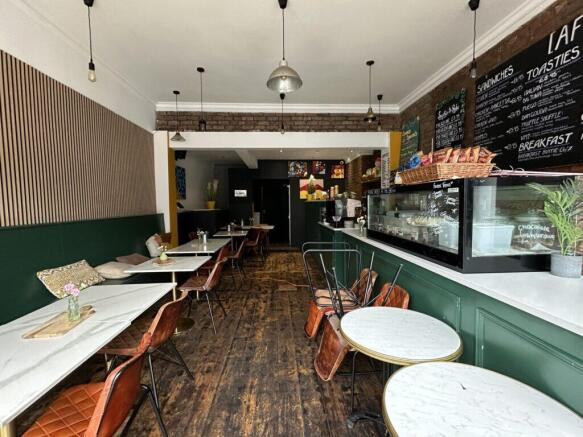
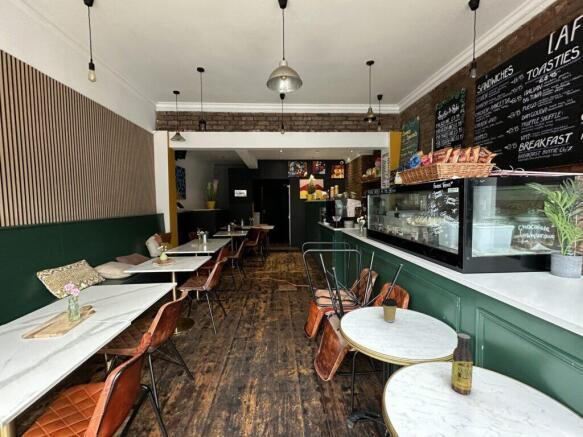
+ sauce bottle (462, 362)
+ coffee cup (389, 310)
